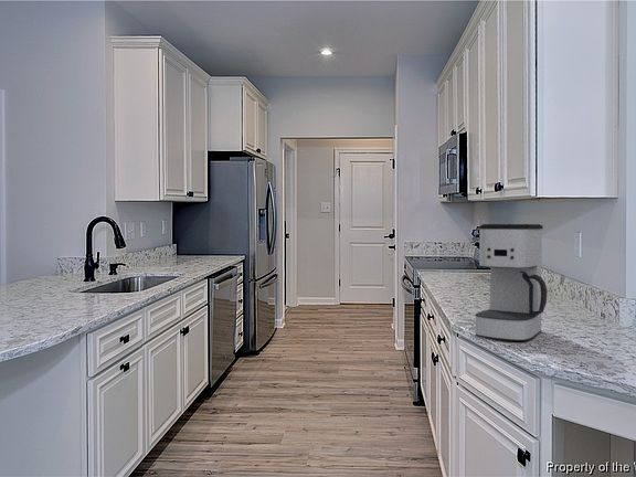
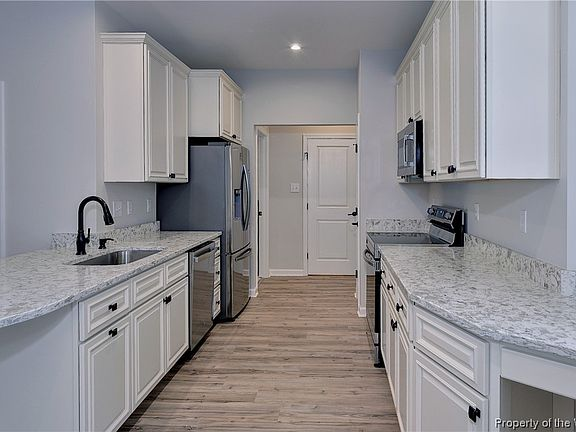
- coffee maker (512, 279)
